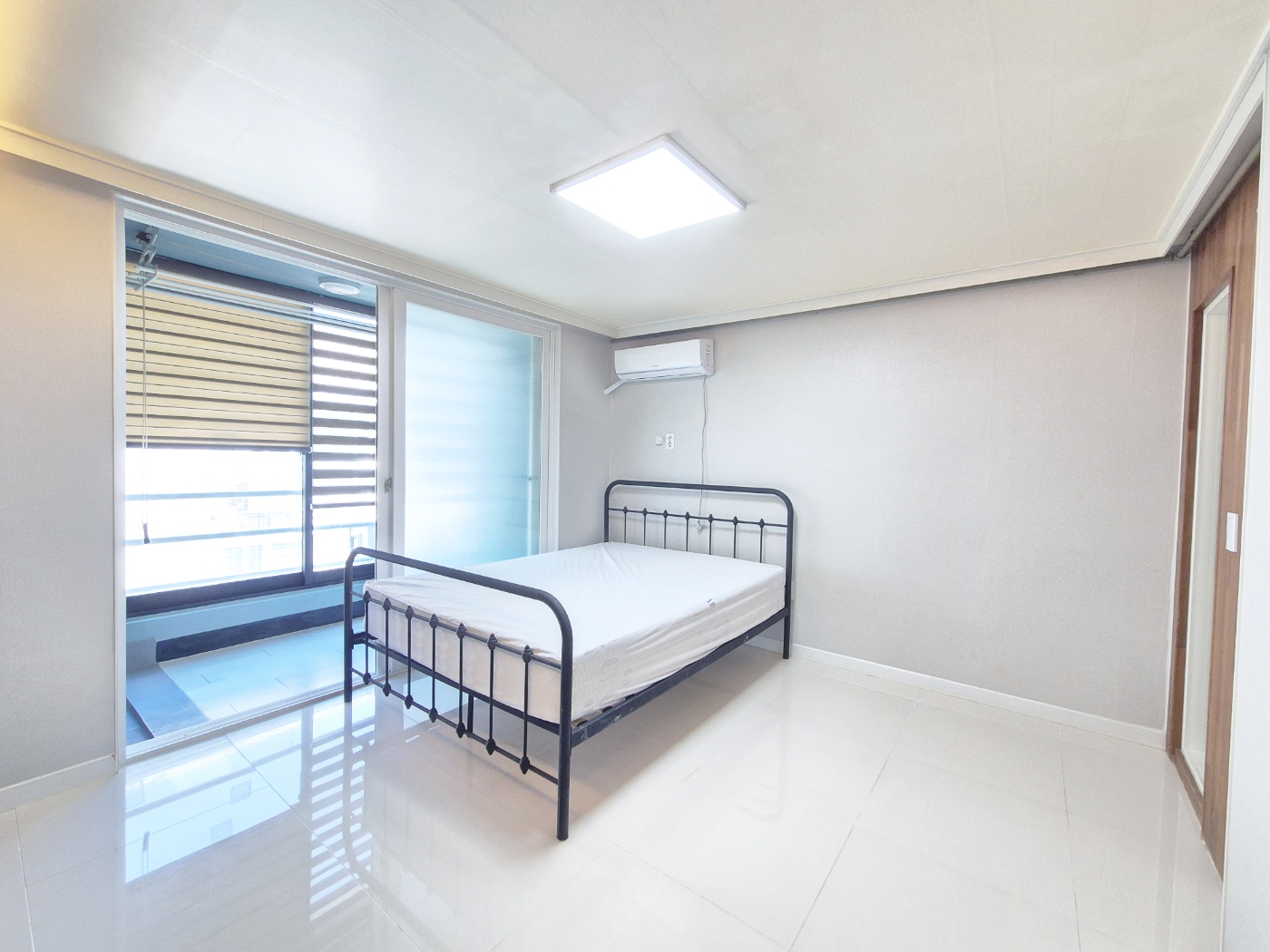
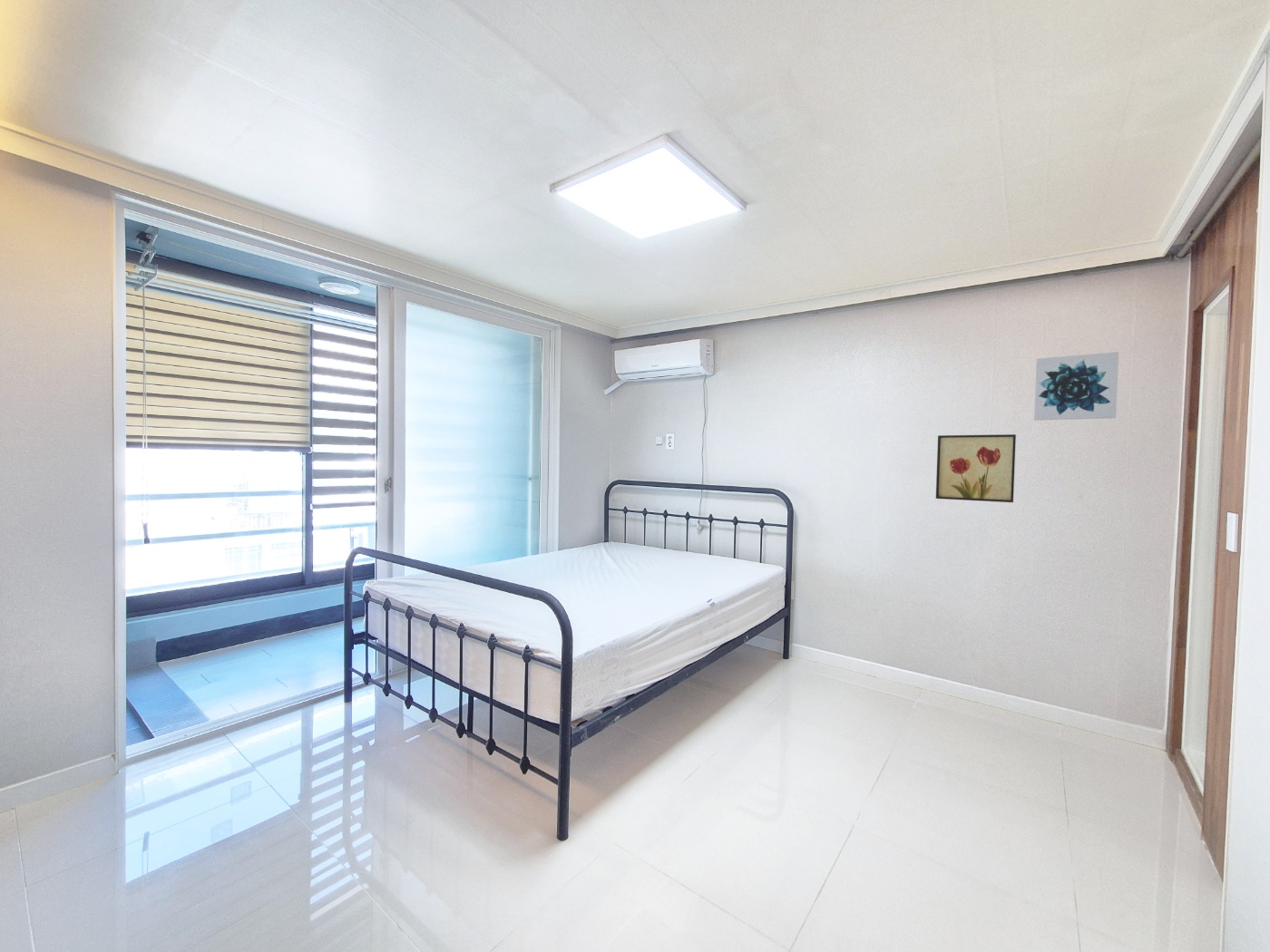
+ wall art (974, 468)
+ wall art (1074, 387)
